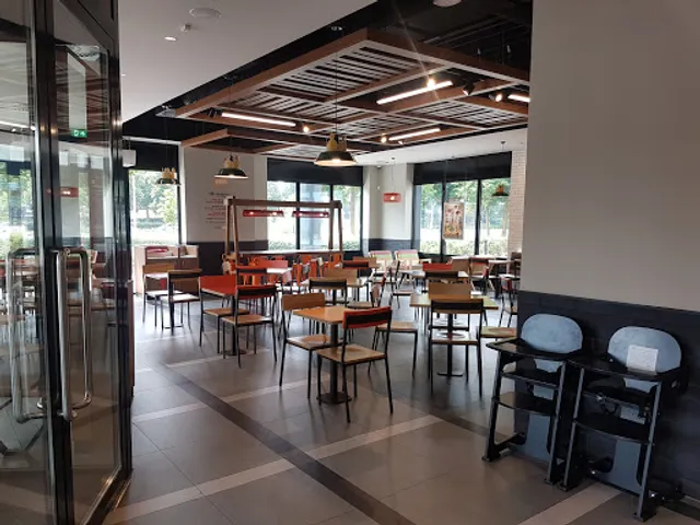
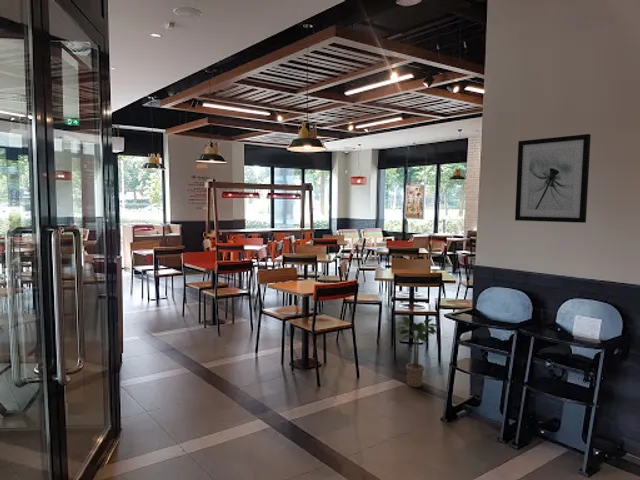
+ wall art (550, 180)
+ potted plant (418, 349)
